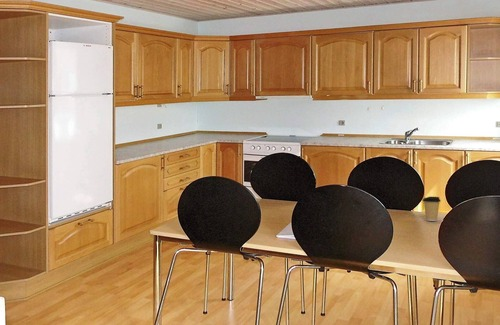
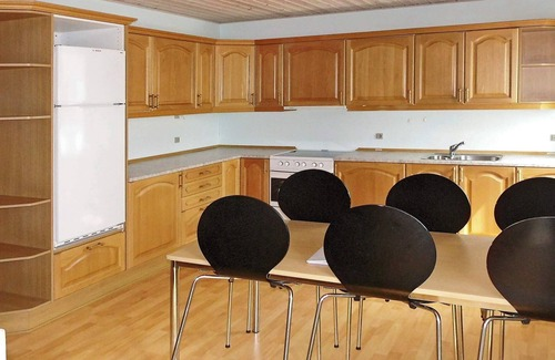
- coffee cup (431, 208)
